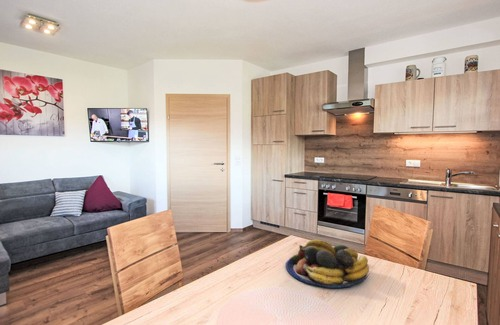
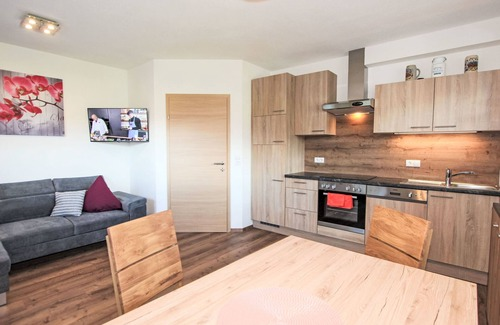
- fruit bowl (324, 254)
